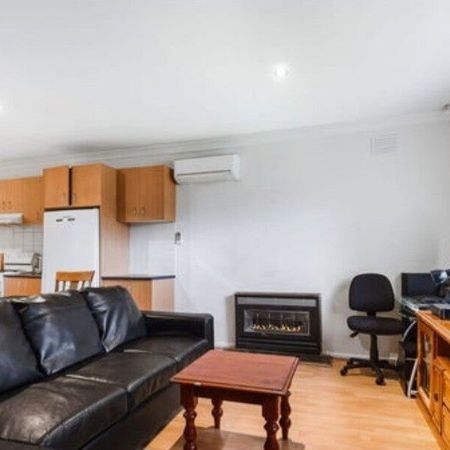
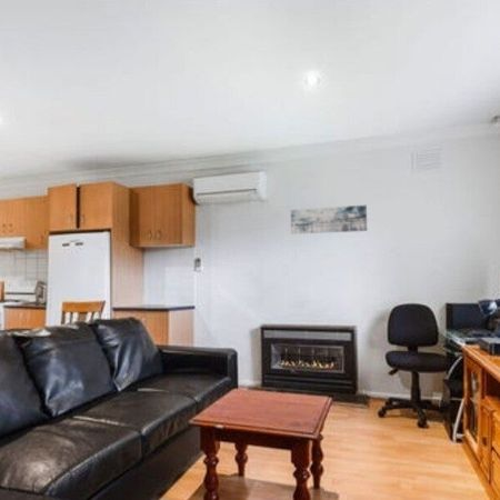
+ wall art (328, 220)
